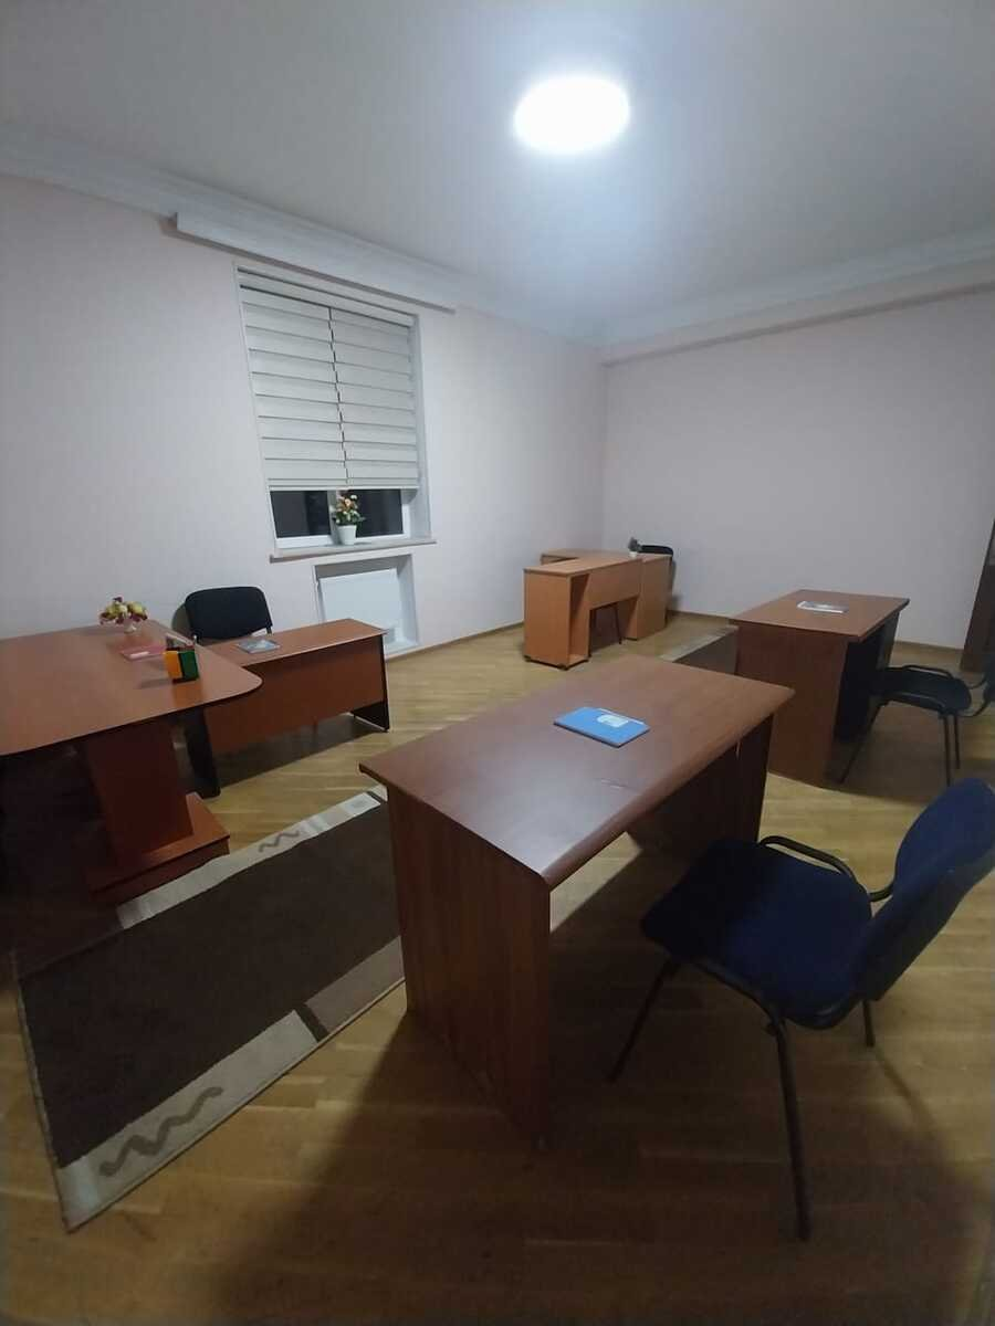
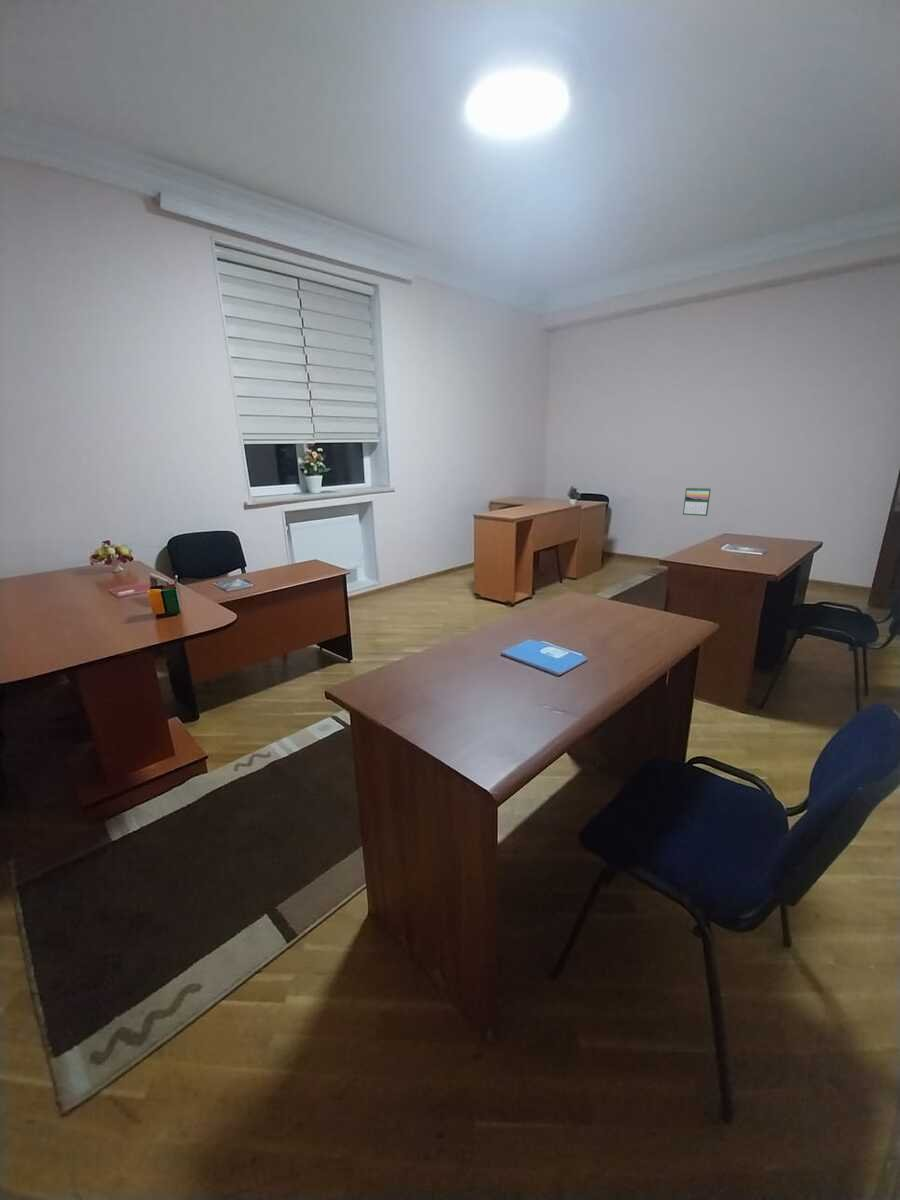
+ calendar (696, 501)
